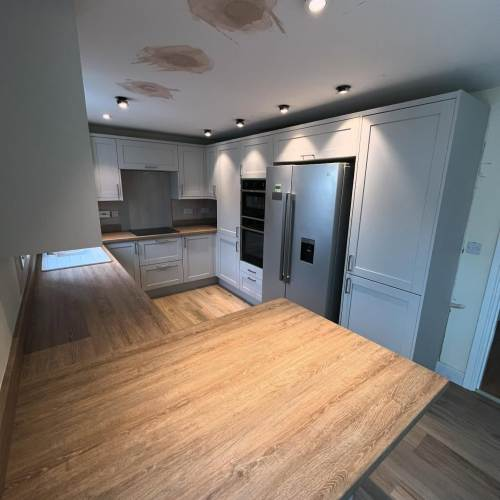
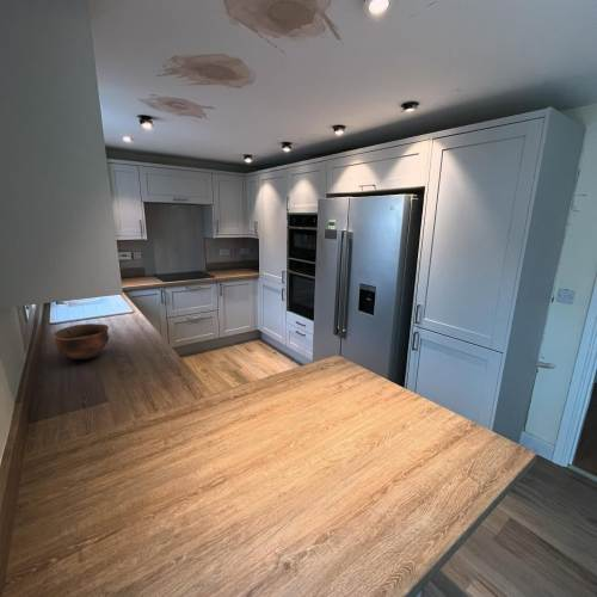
+ bowl (82, 343)
